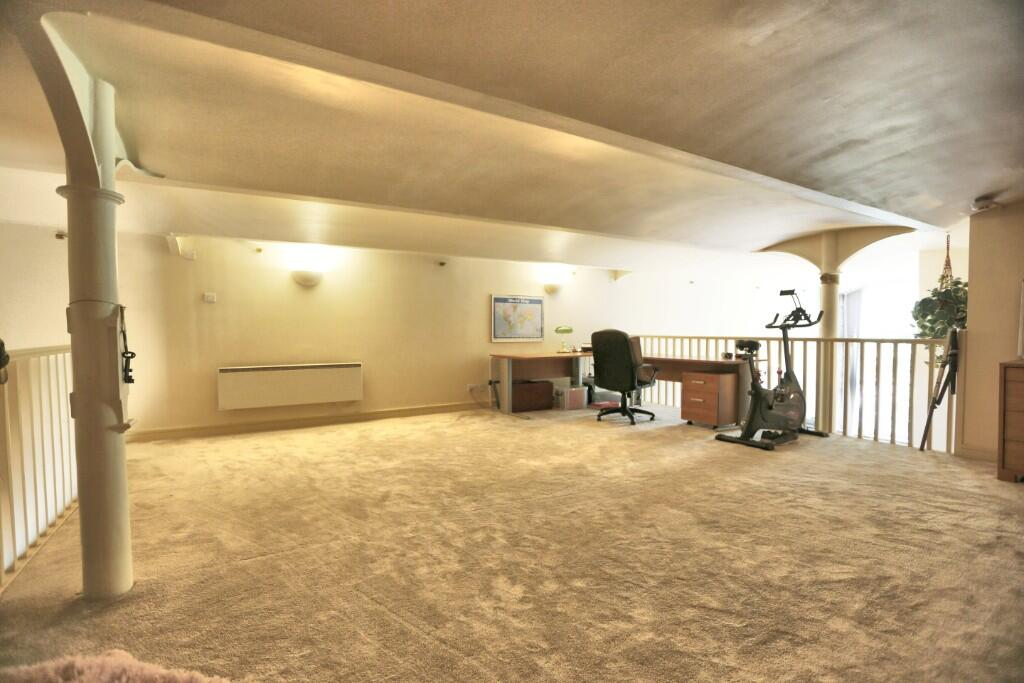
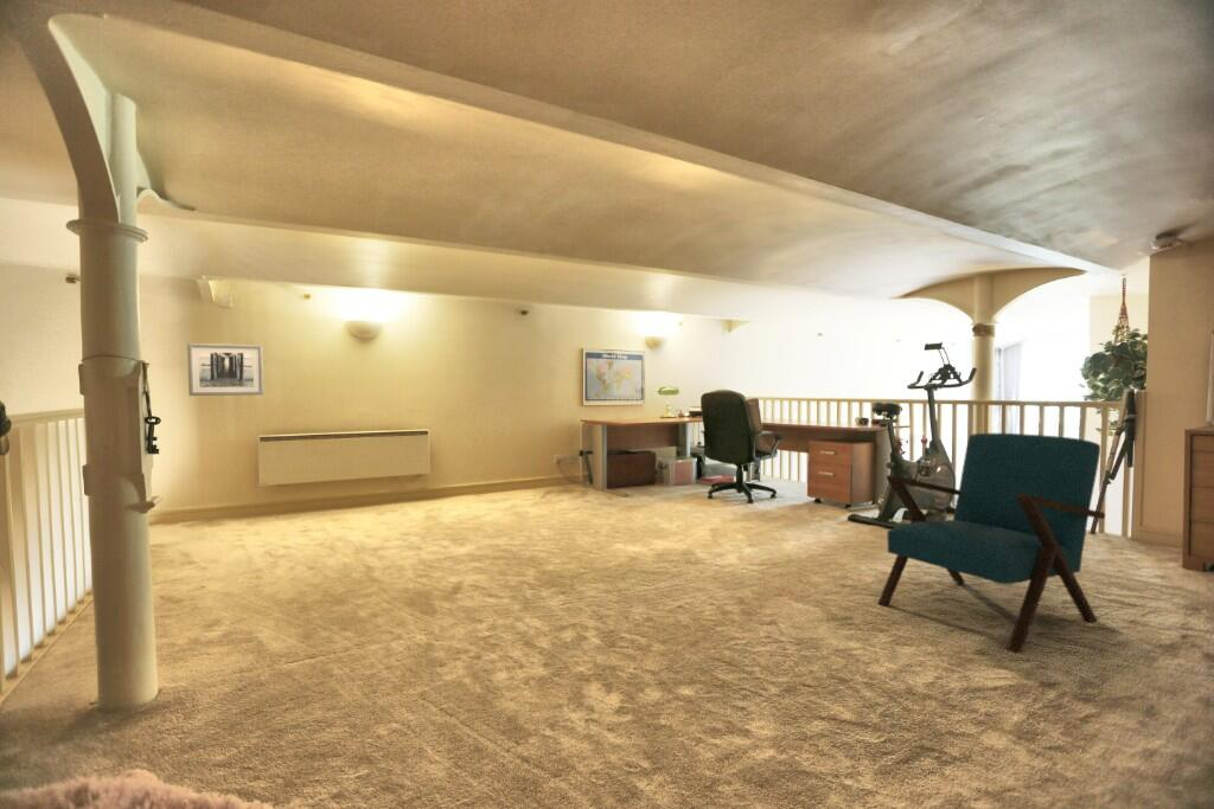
+ wall art (226, 370)
+ armchair (991, 524)
